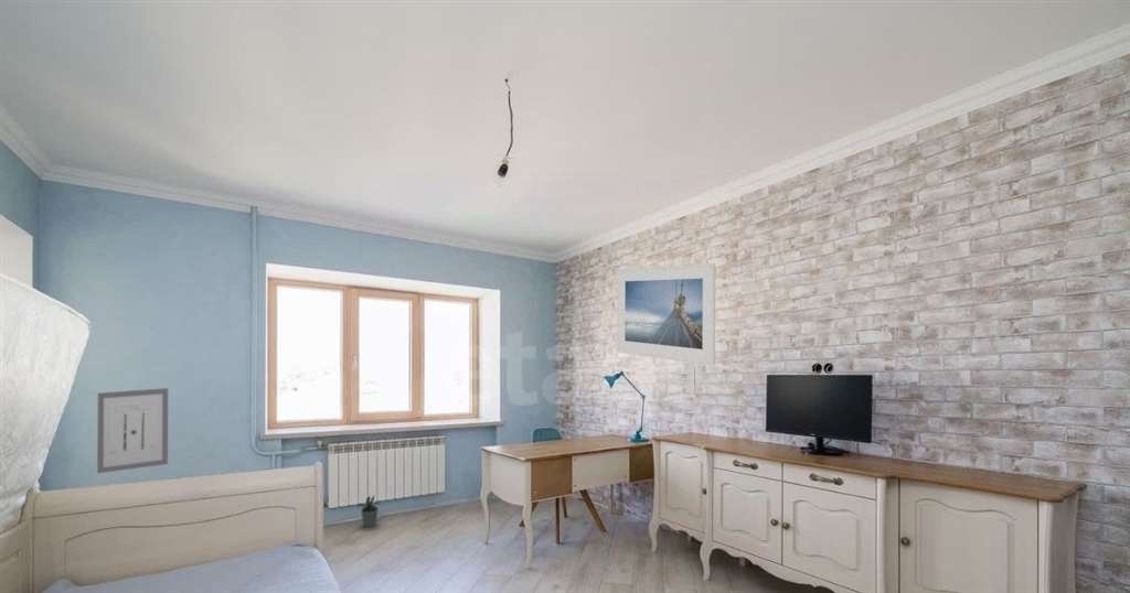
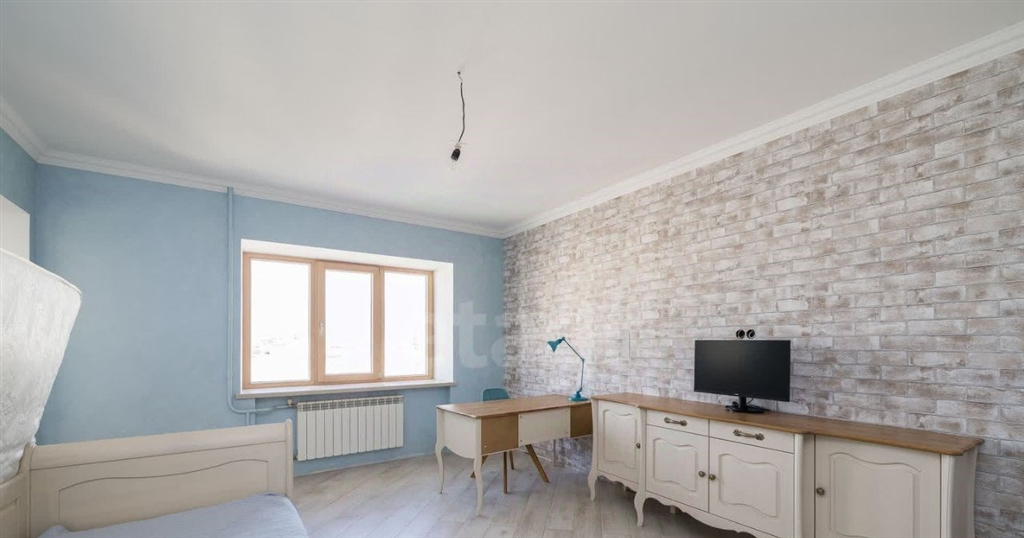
- potted plant (370, 510)
- wall art (134, 429)
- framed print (661, 312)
